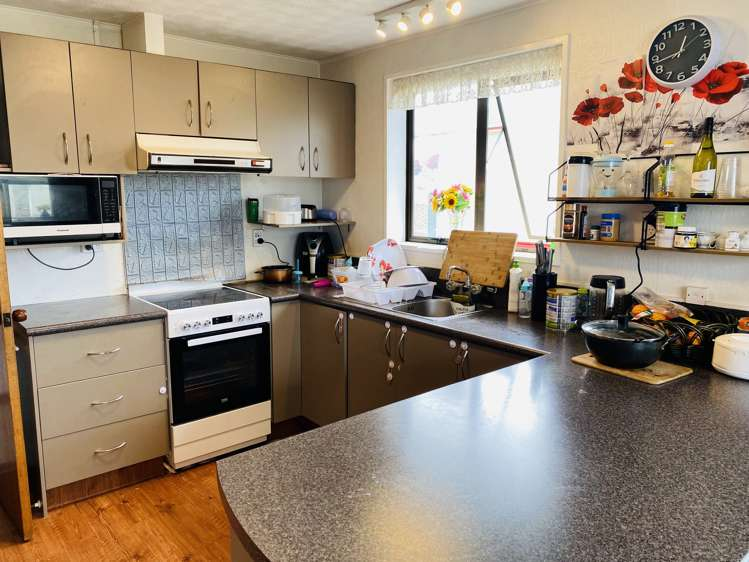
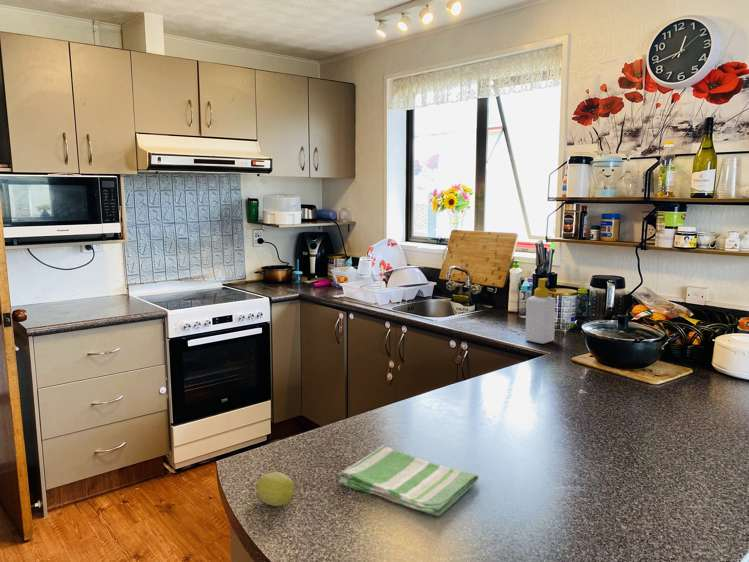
+ fruit (274, 488)
+ dish towel (407, 476)
+ soap bottle (540, 310)
